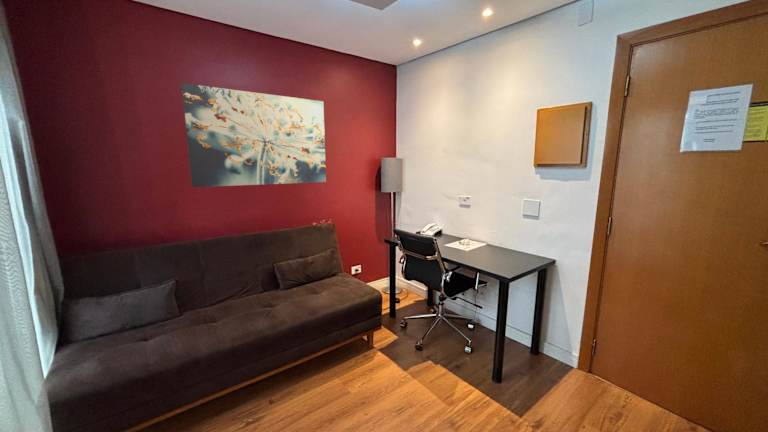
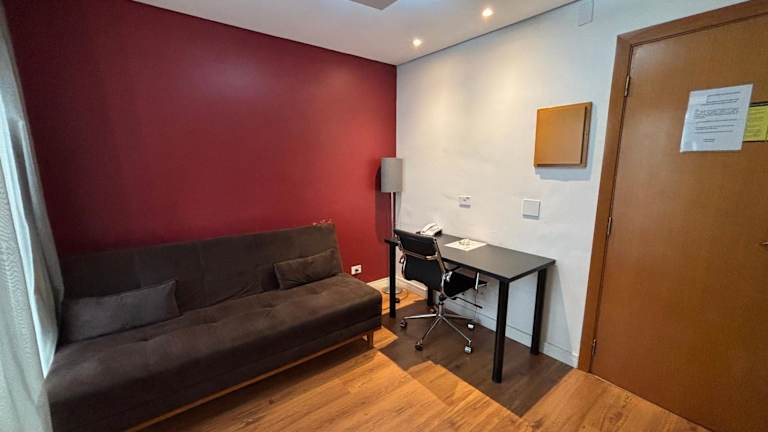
- wall art (264, 139)
